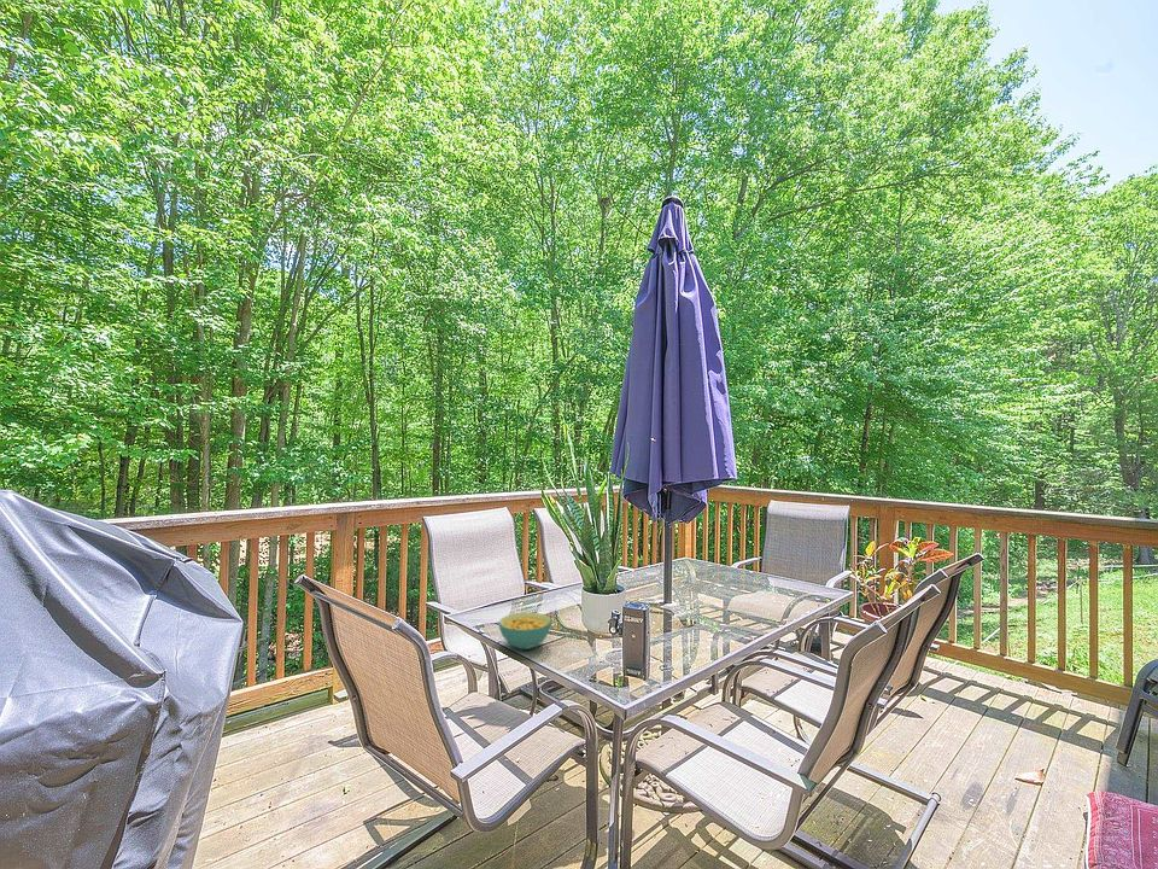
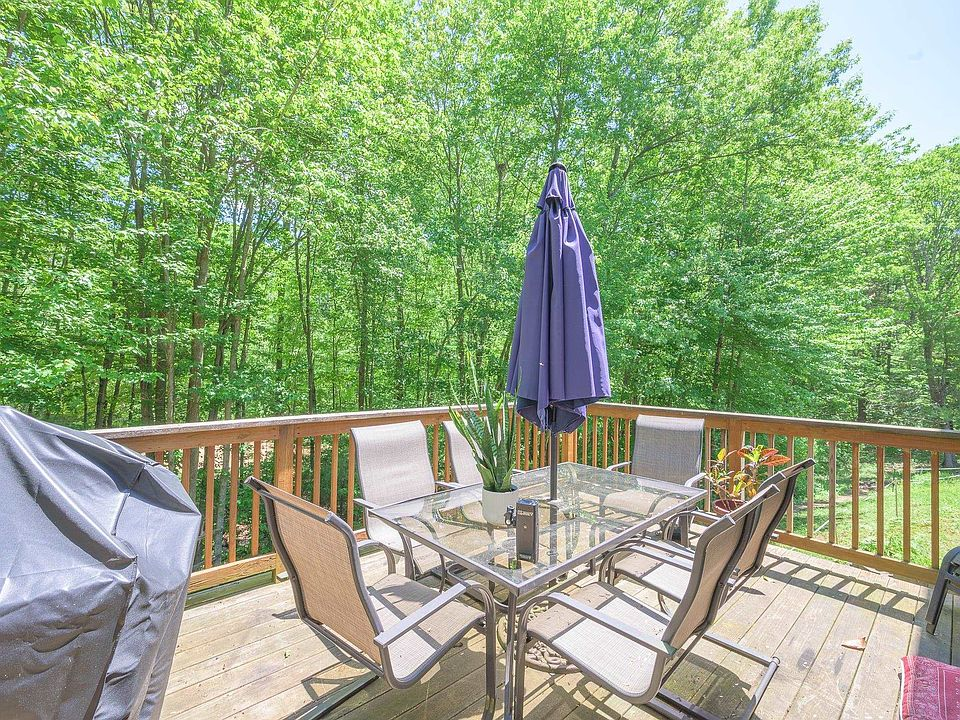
- cereal bowl (525, 634)
